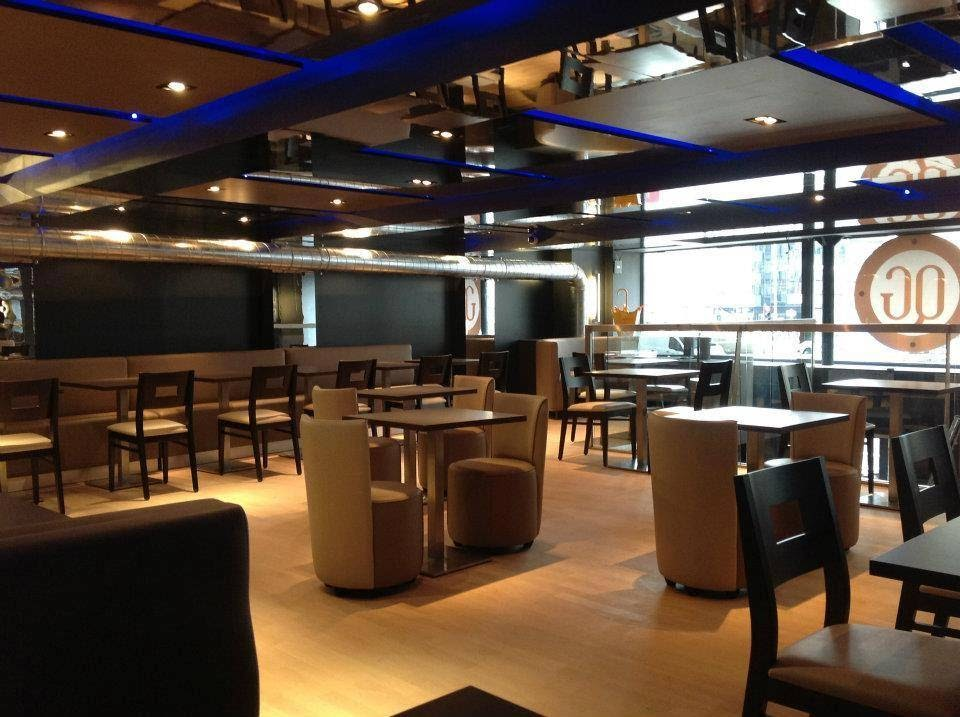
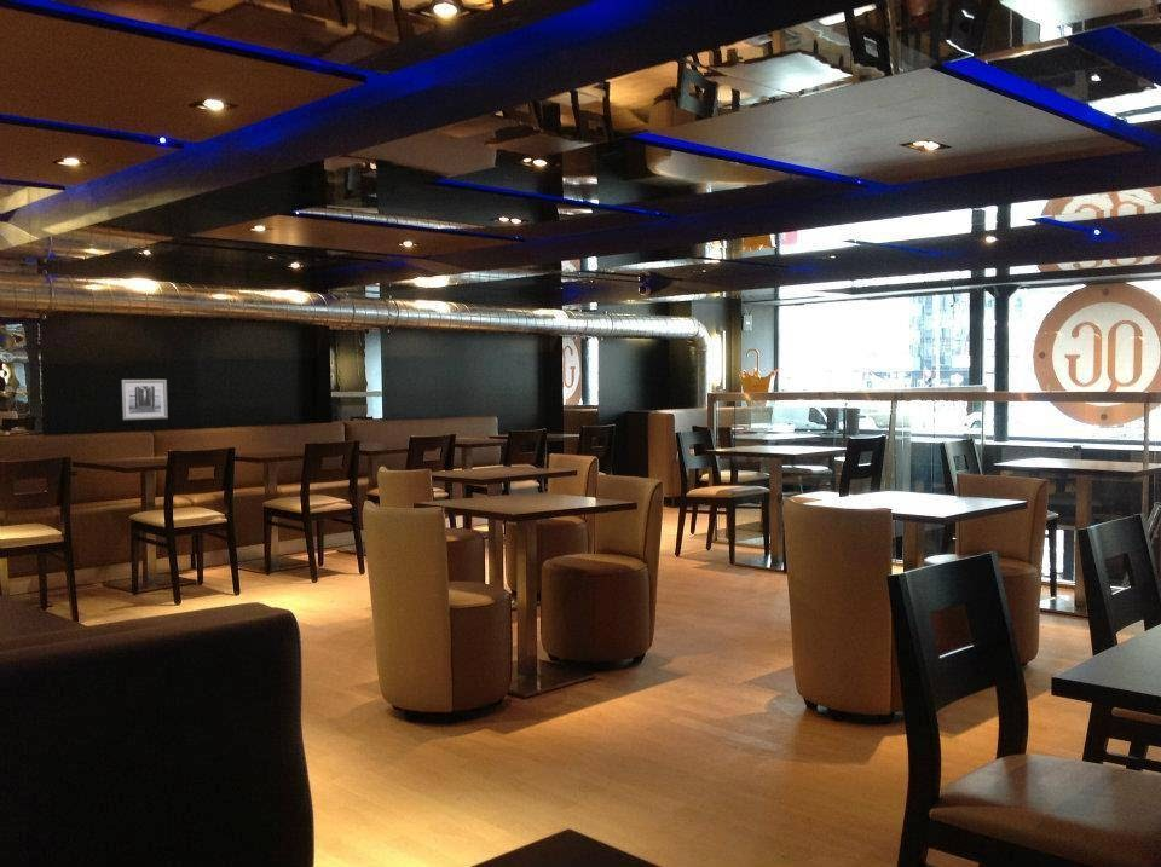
+ wall art (144, 399)
